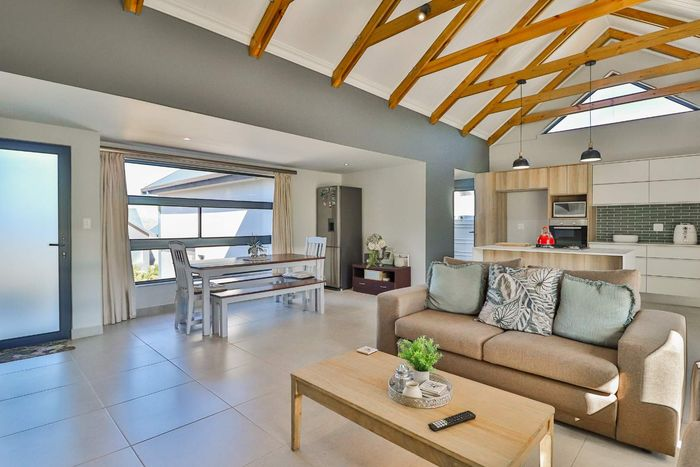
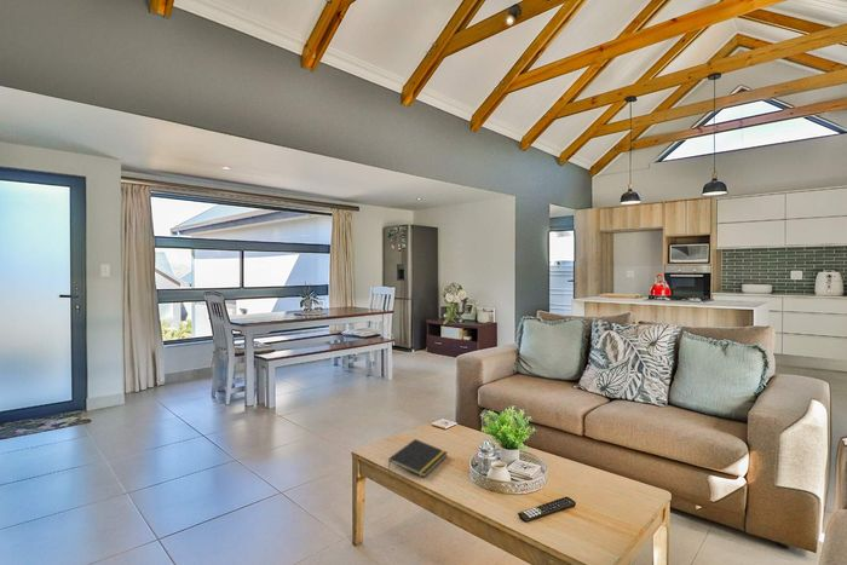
+ notepad (419, 456)
